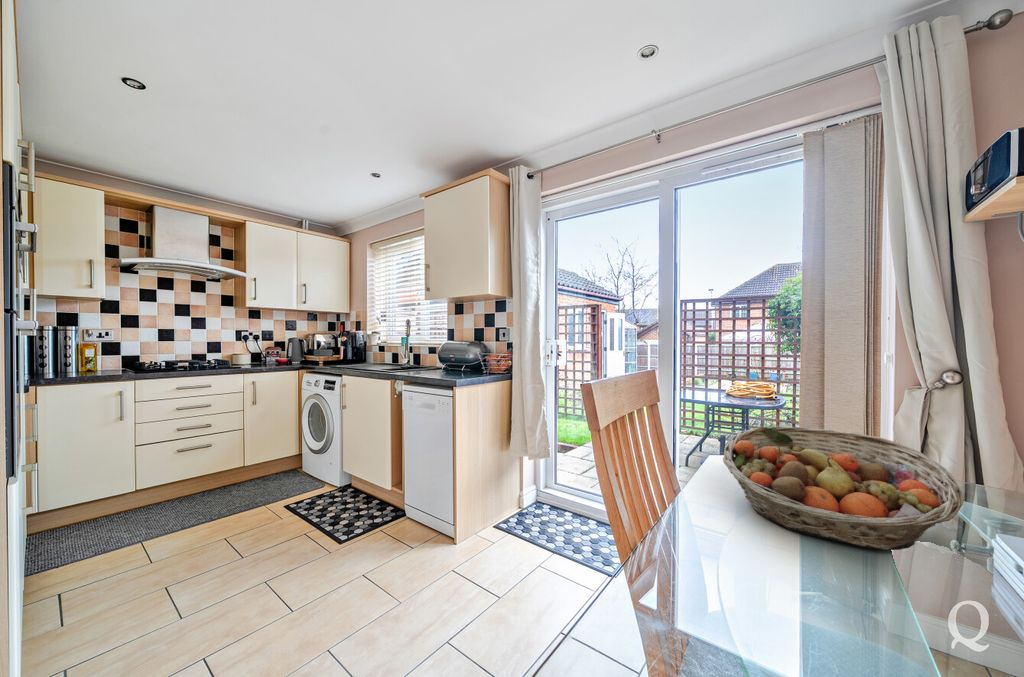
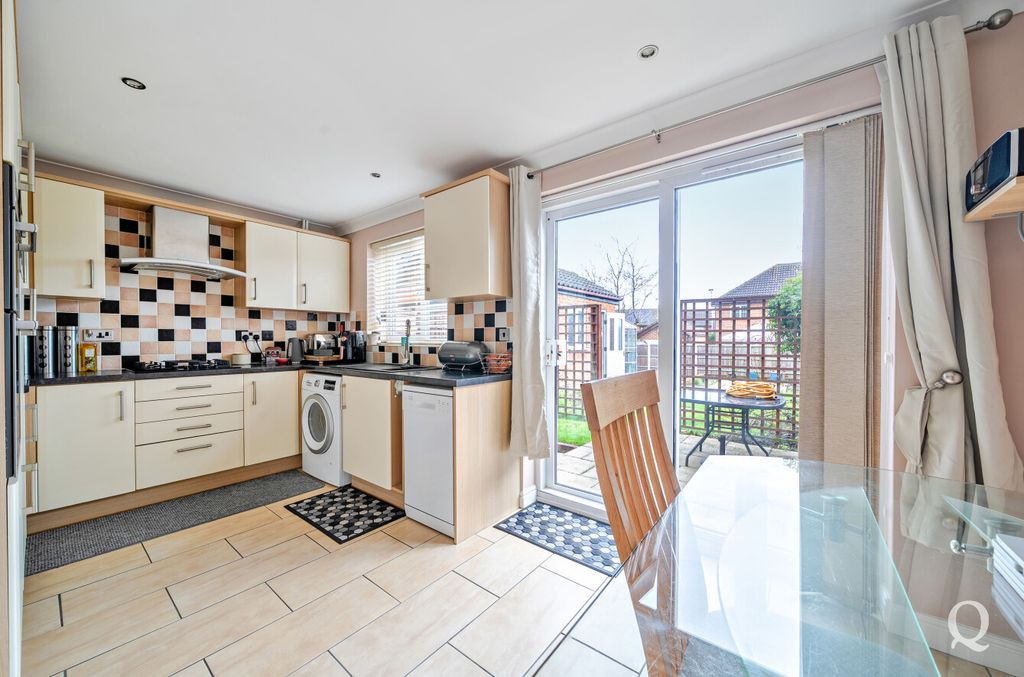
- fruit basket (825, 479)
